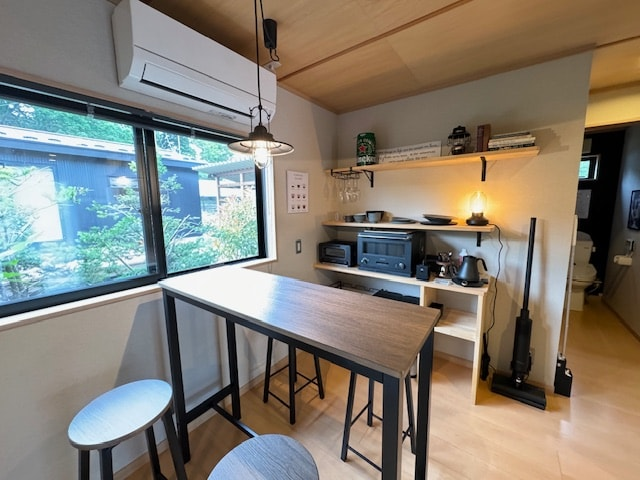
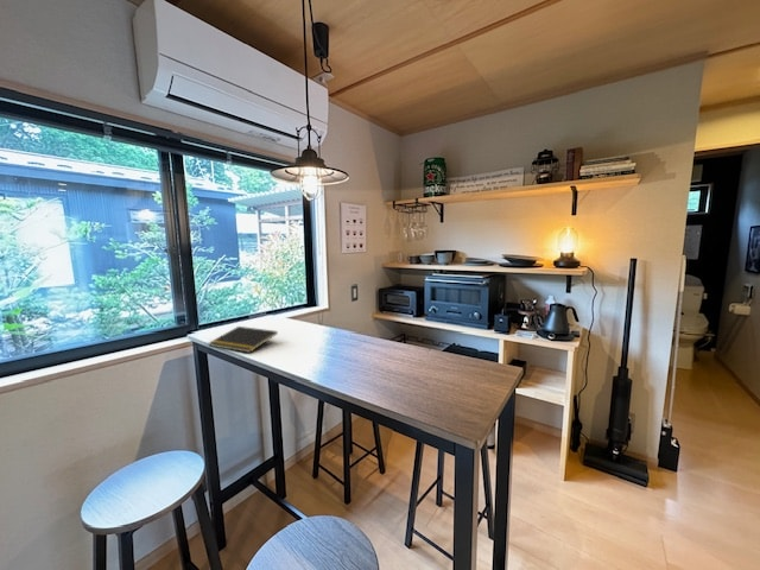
+ notepad (243, 337)
